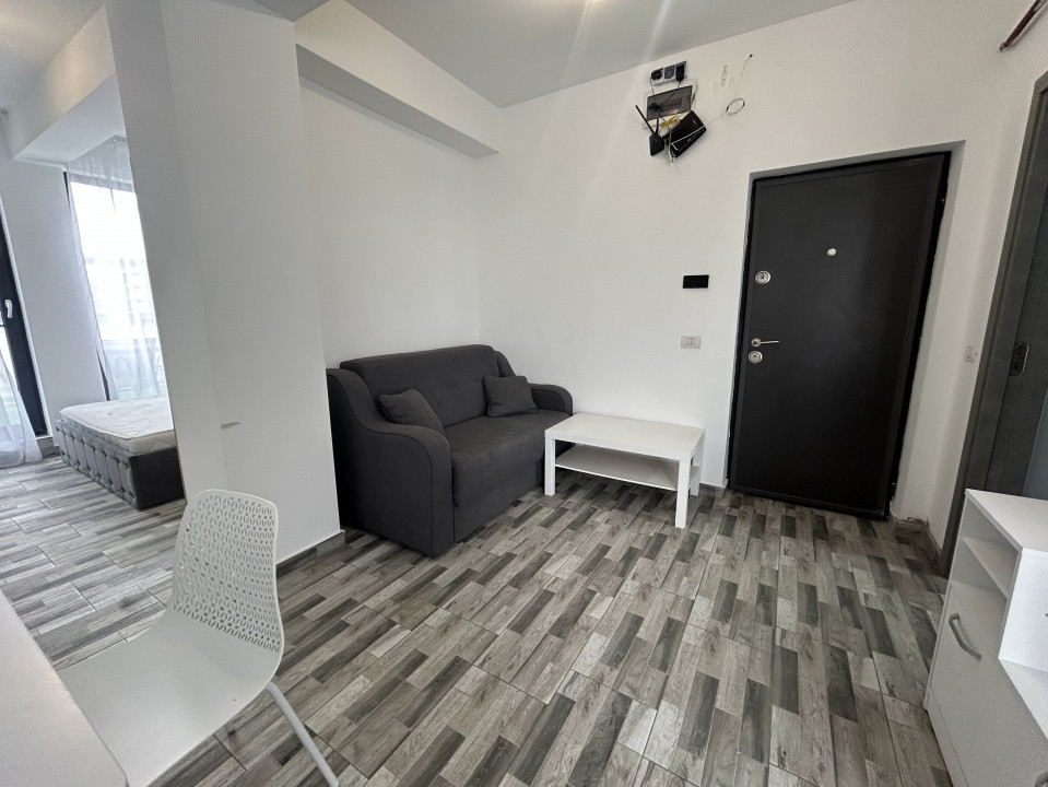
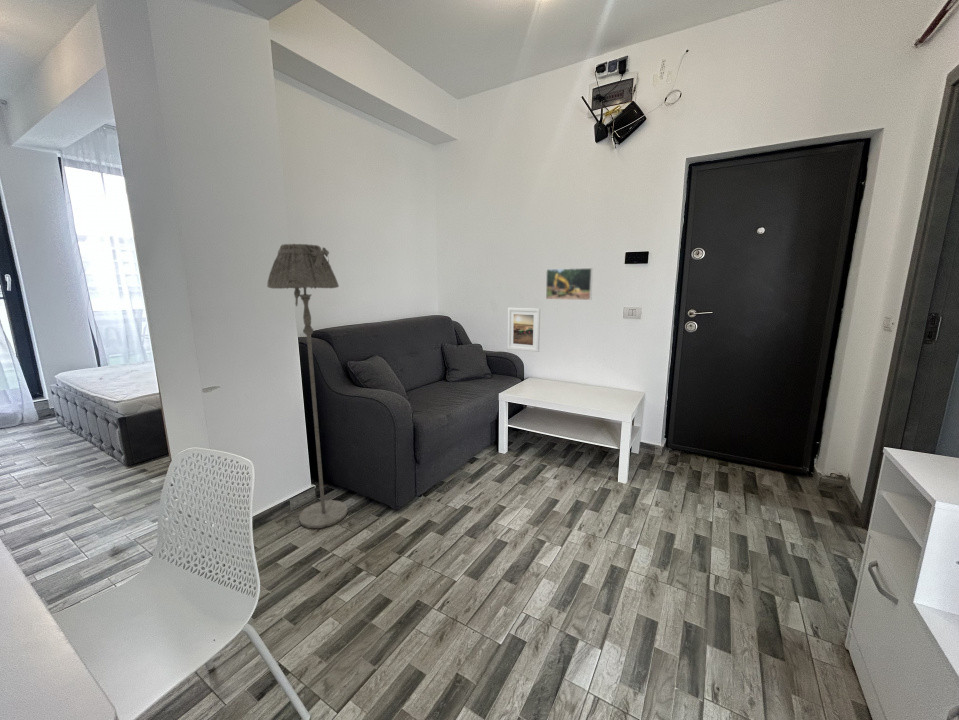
+ floor lamp (312, 389)
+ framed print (568, 284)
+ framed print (523, 329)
